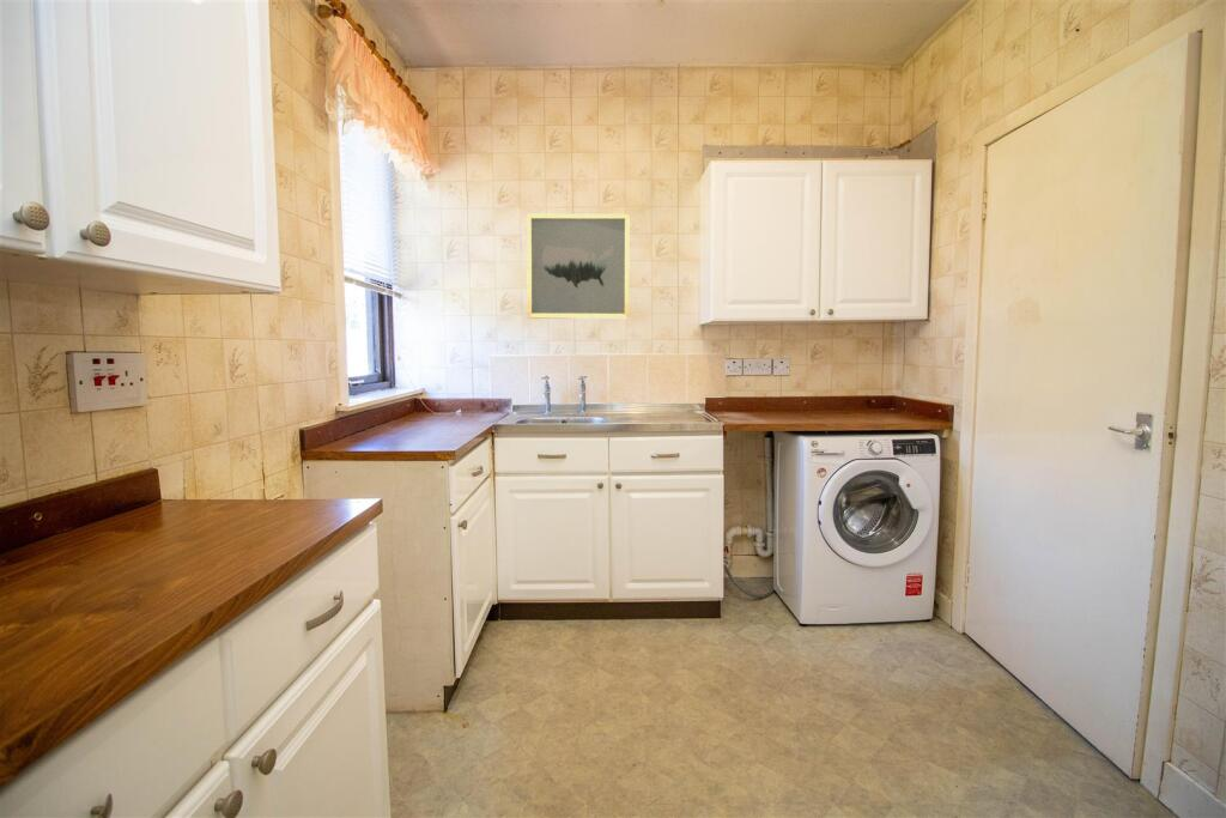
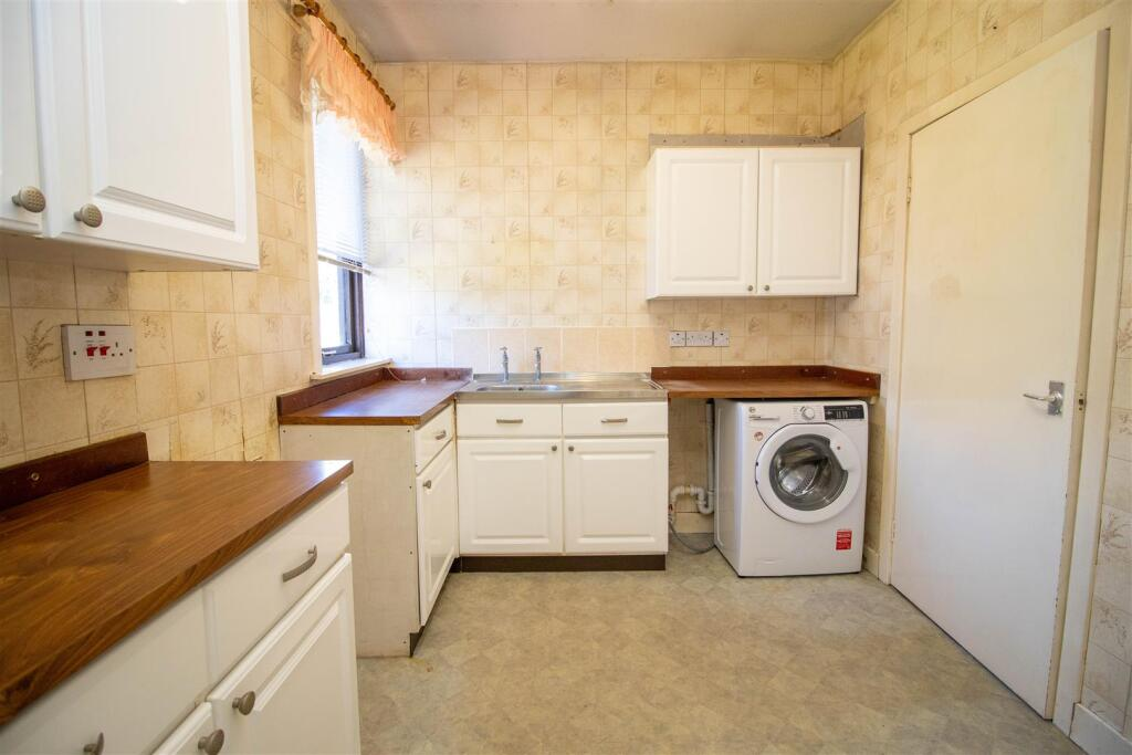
- wall art (578, 266)
